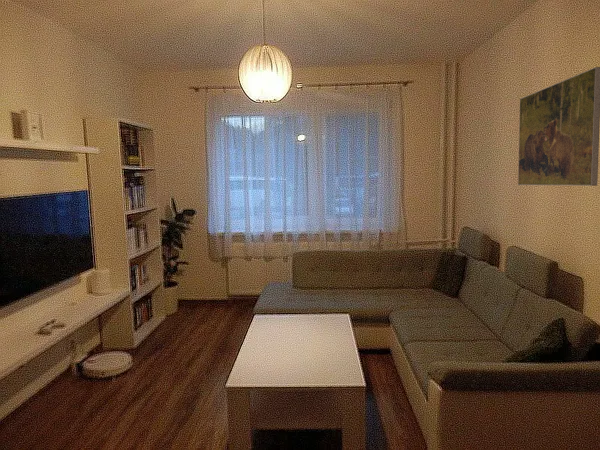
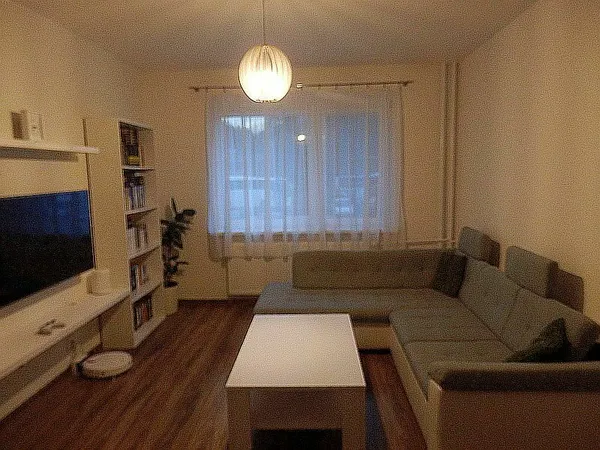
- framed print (552, 135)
